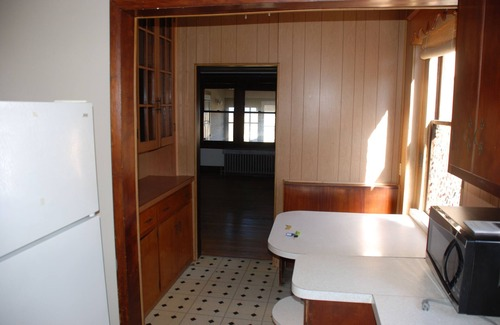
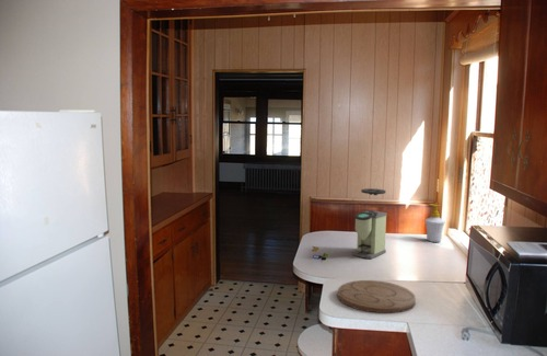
+ coffee grinder (370, 222)
+ soap bottle (434, 222)
+ cutting board (375, 296)
